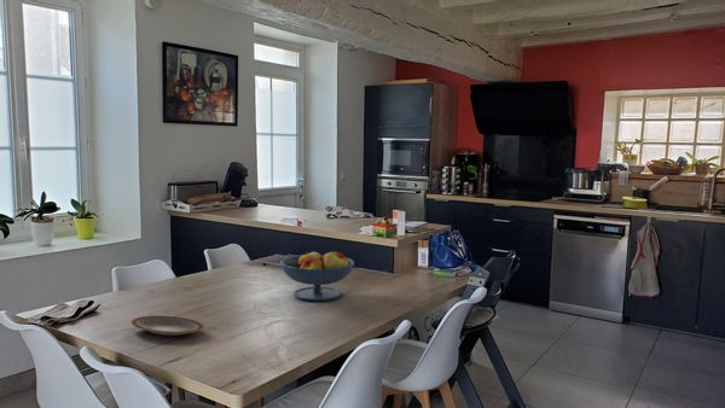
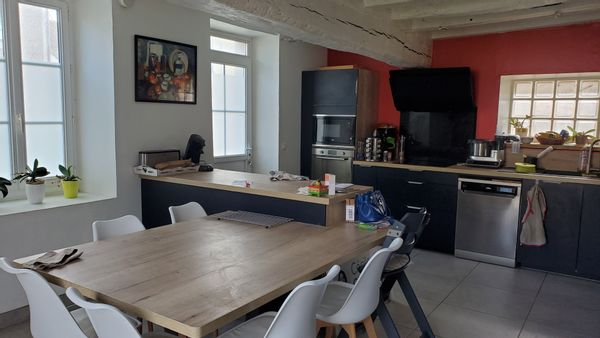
- plate (167, 326)
- fruit bowl (317, 272)
